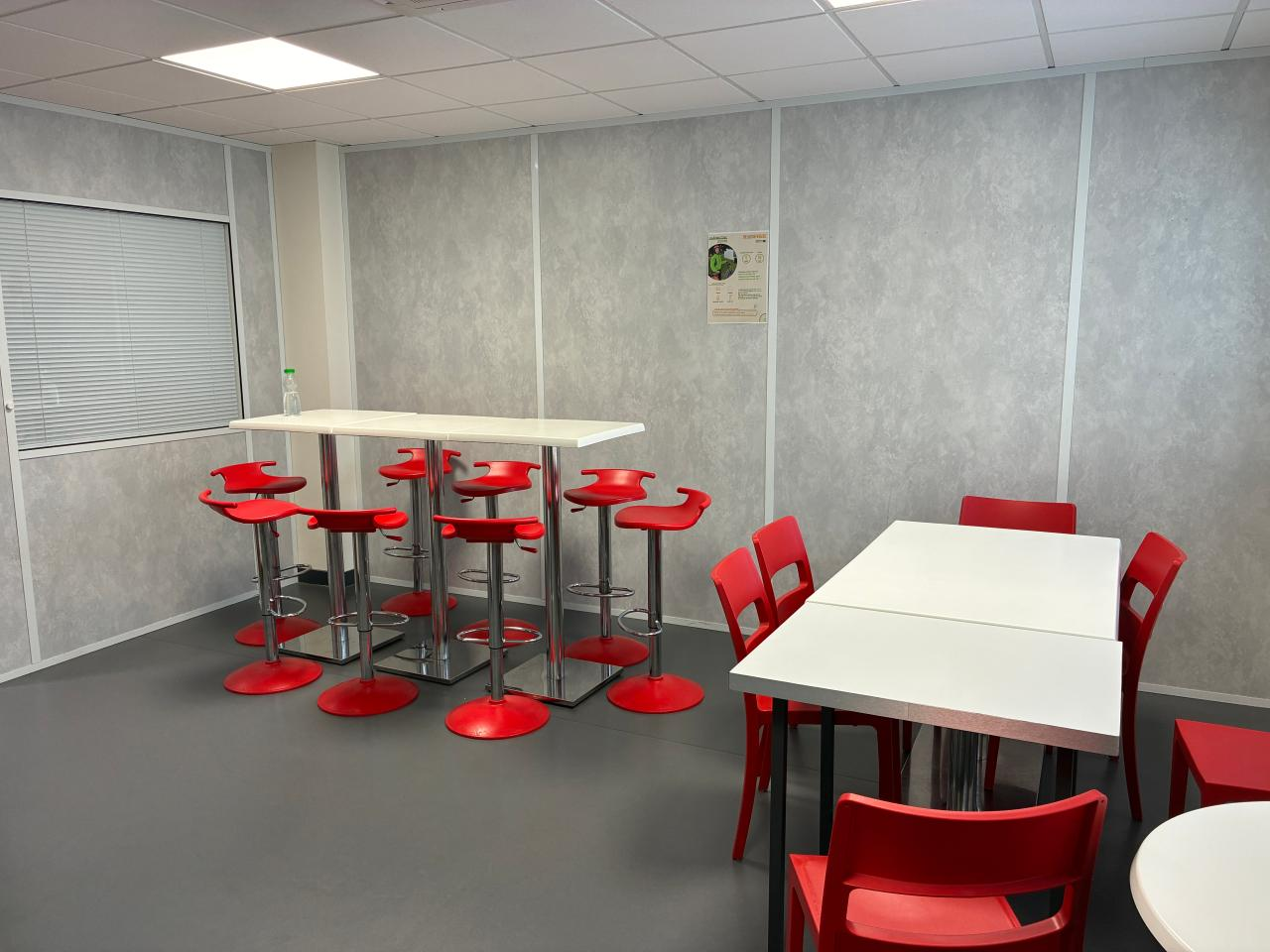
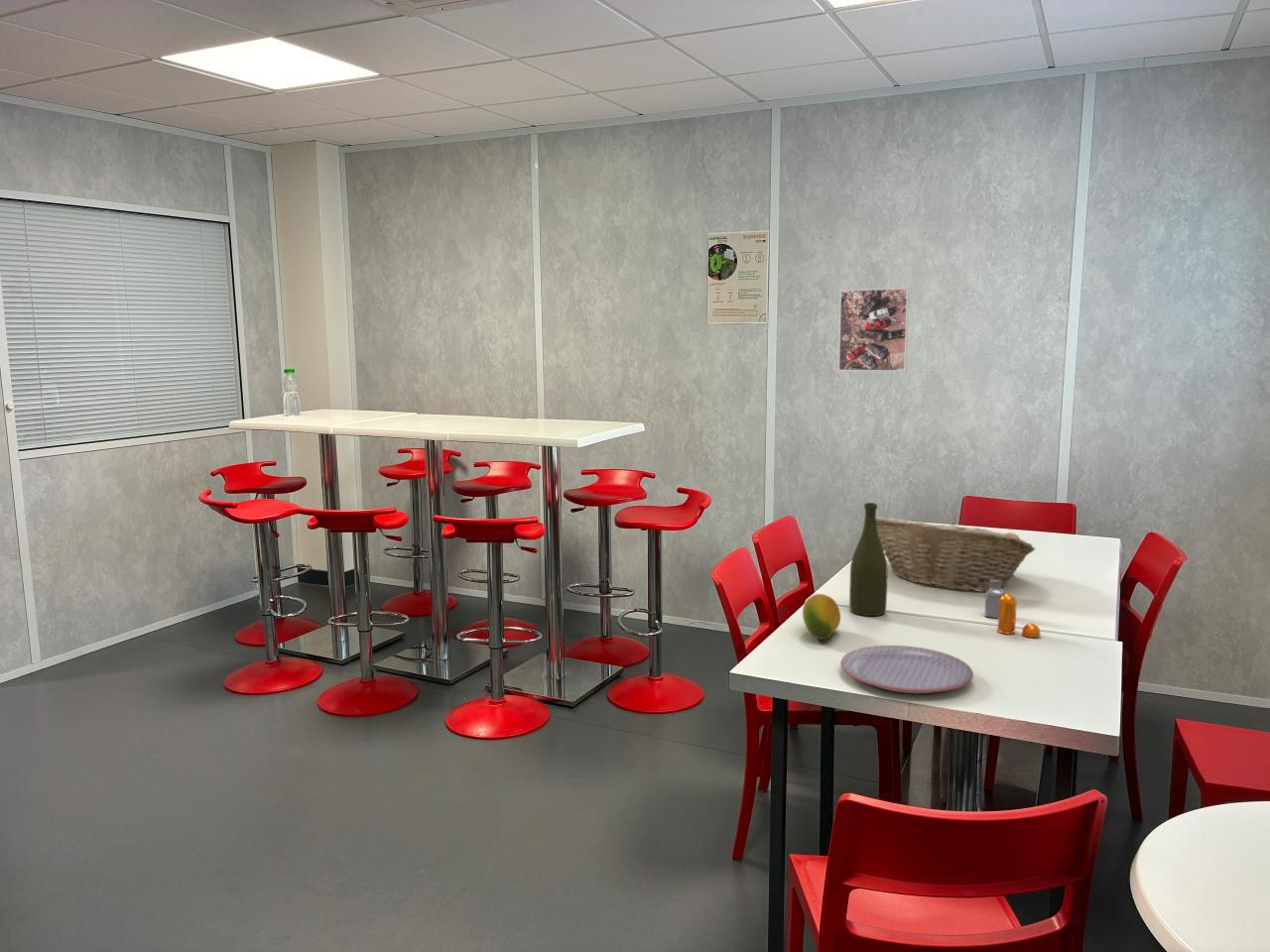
+ saltshaker (994, 597)
+ bottle (869, 557)
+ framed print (872, 330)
+ fruit (820, 616)
+ plate (905, 670)
+ pepper shaker (1015, 614)
+ fruit basket (947, 545)
